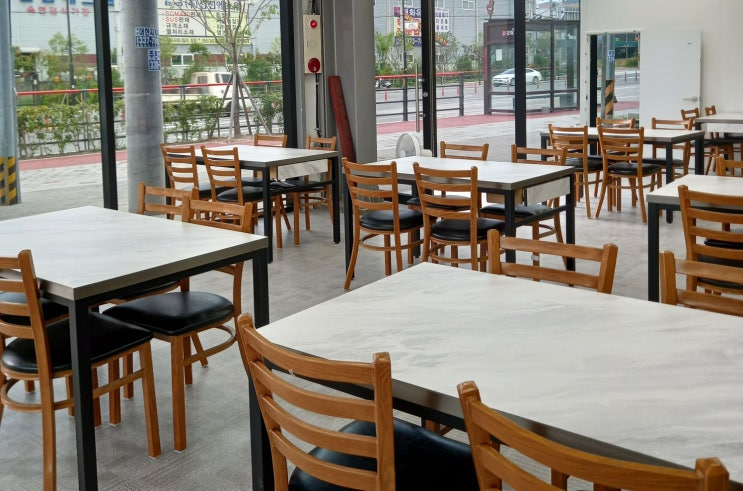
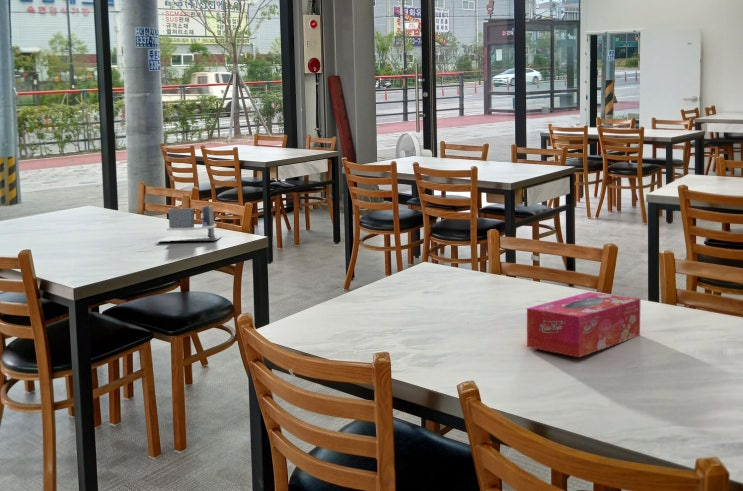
+ utensil holder (191, 222)
+ tissue box (584, 322)
